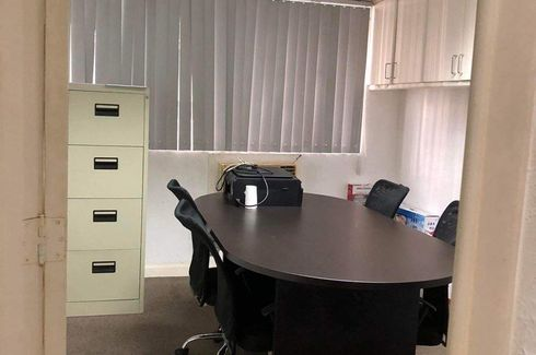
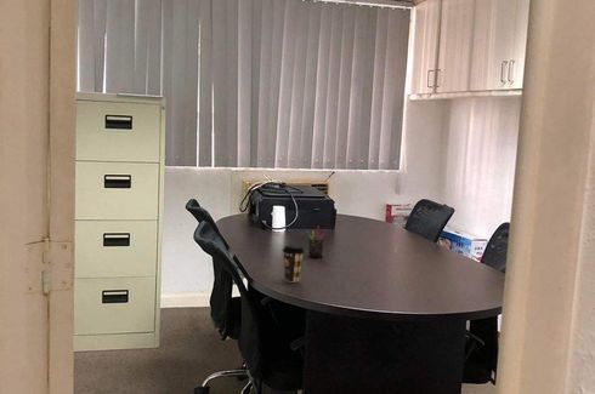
+ coffee cup (293, 263)
+ pen holder (314, 240)
